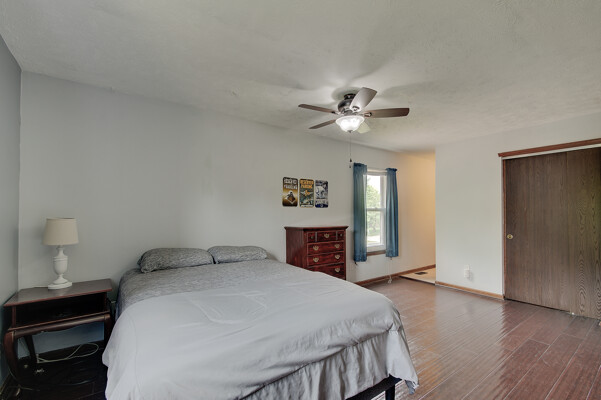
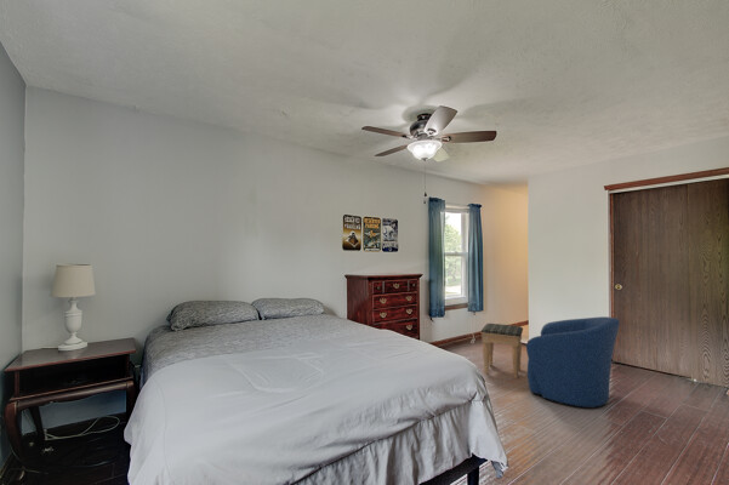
+ footstool (502, 343)
+ armchair (571, 354)
